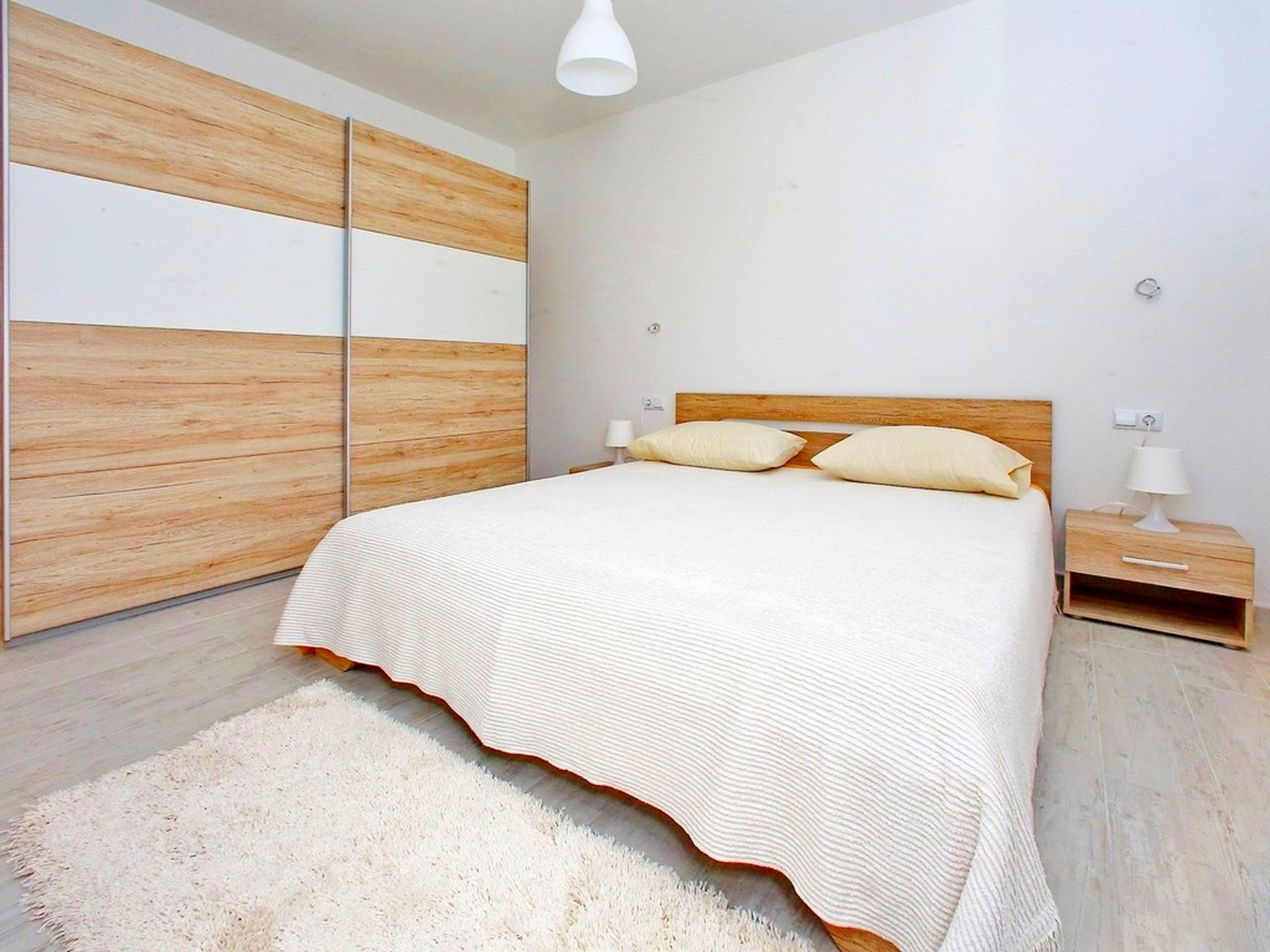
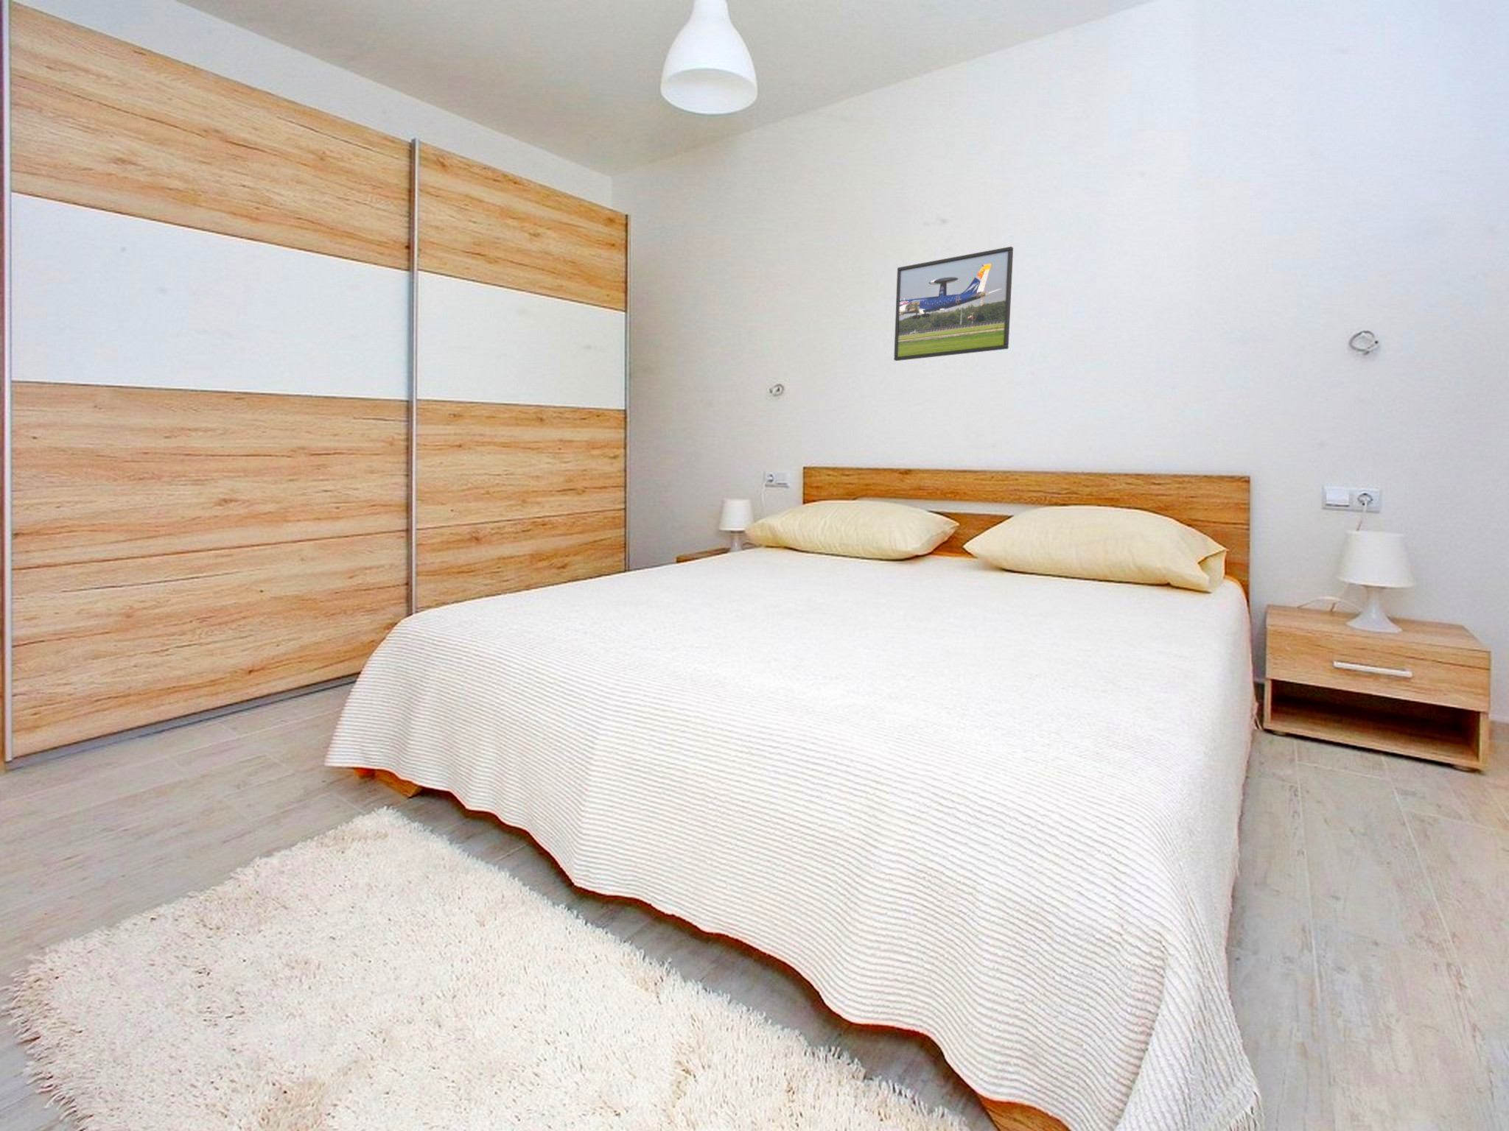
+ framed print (951, 307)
